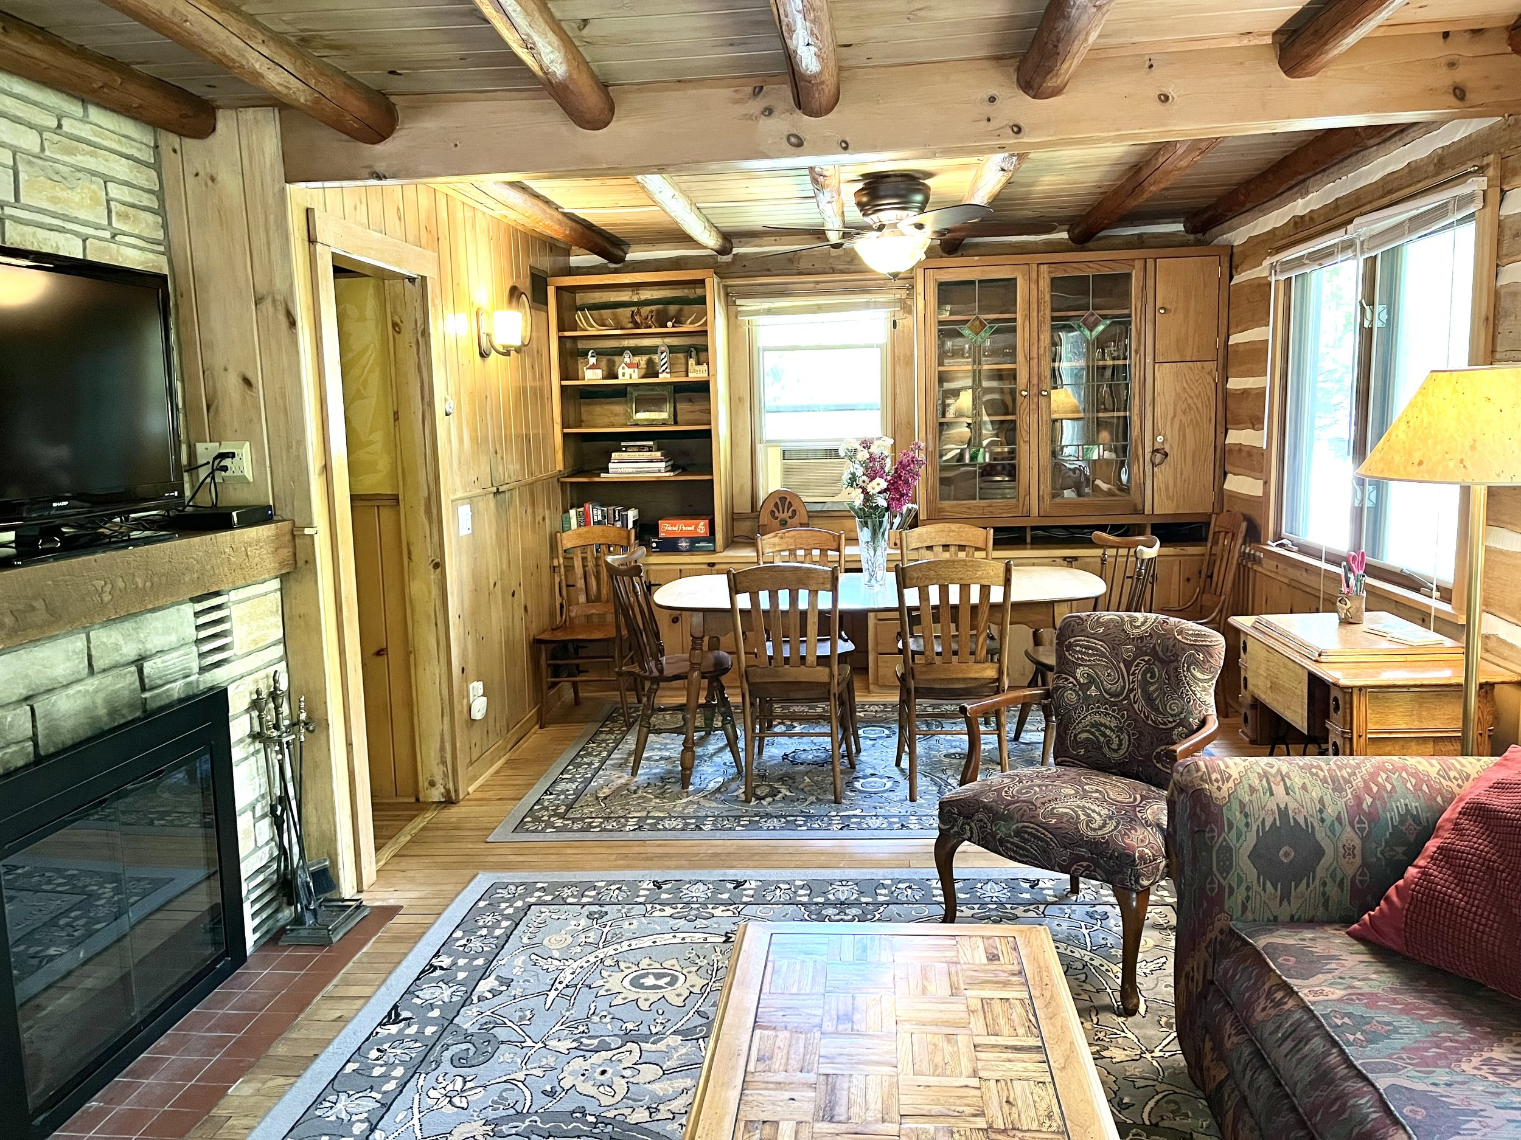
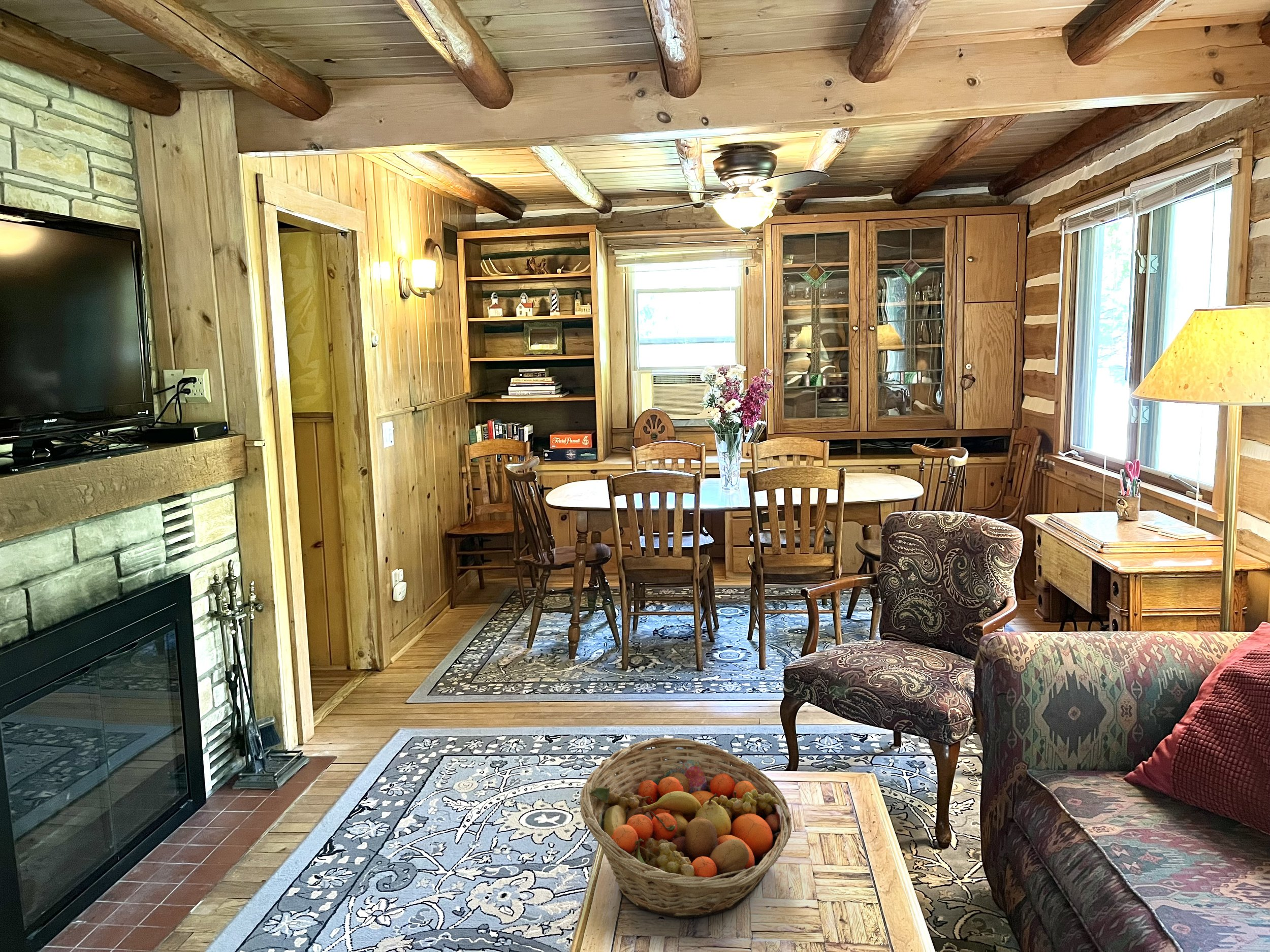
+ fruit basket (687, 822)
